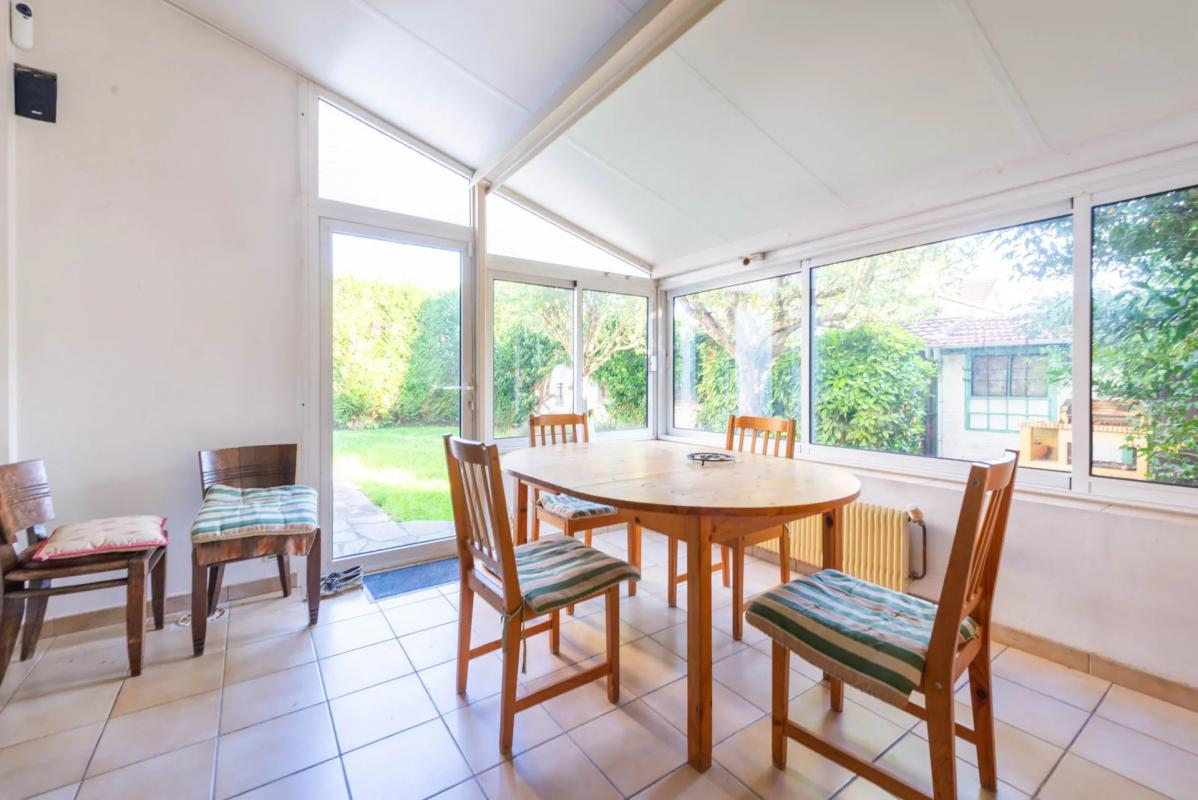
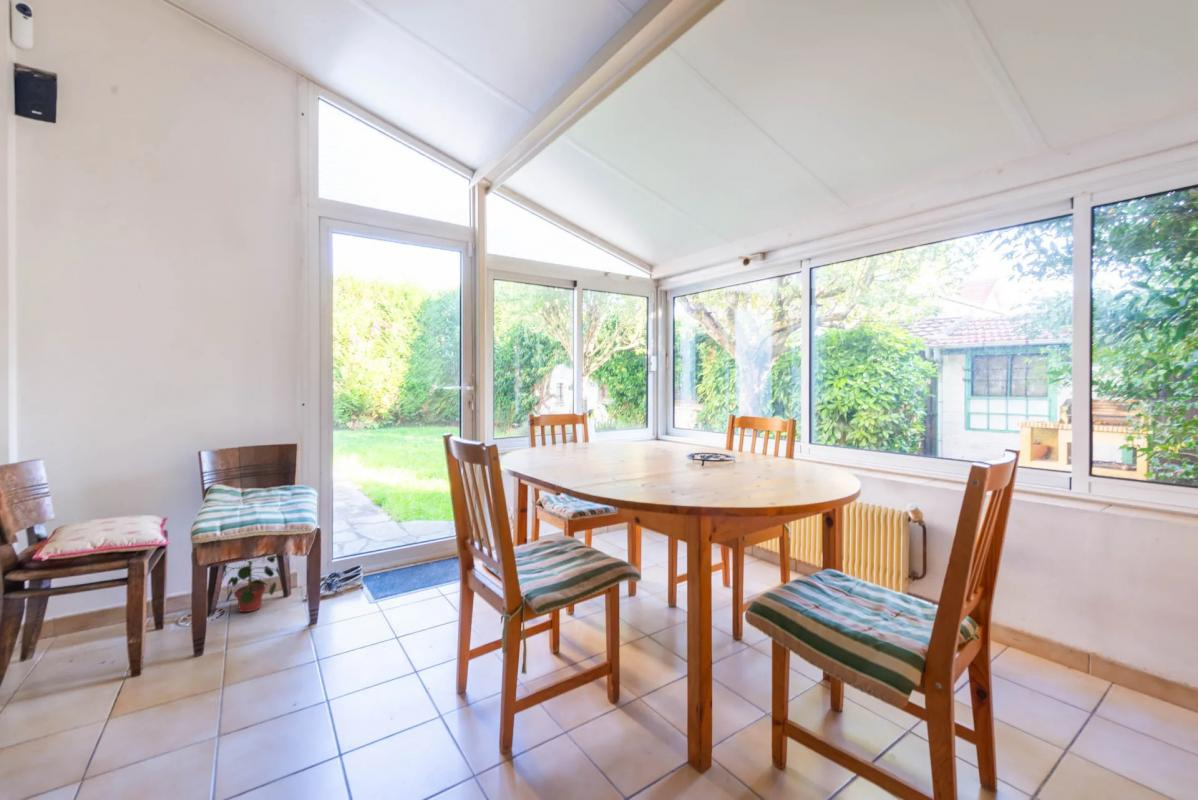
+ potted plant (255, 572)
